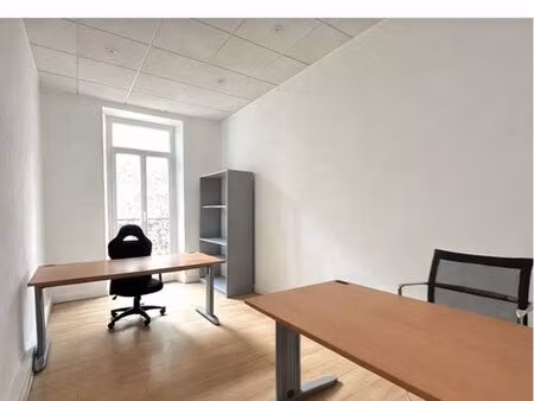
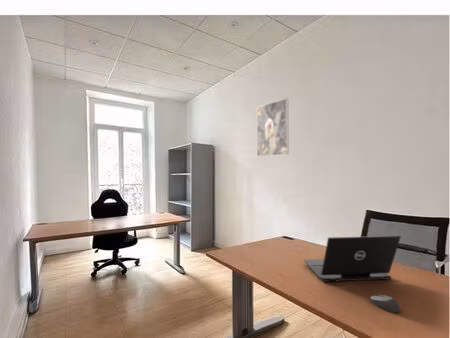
+ laptop (346, 250)
+ computer mouse (384, 301)
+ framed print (271, 129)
